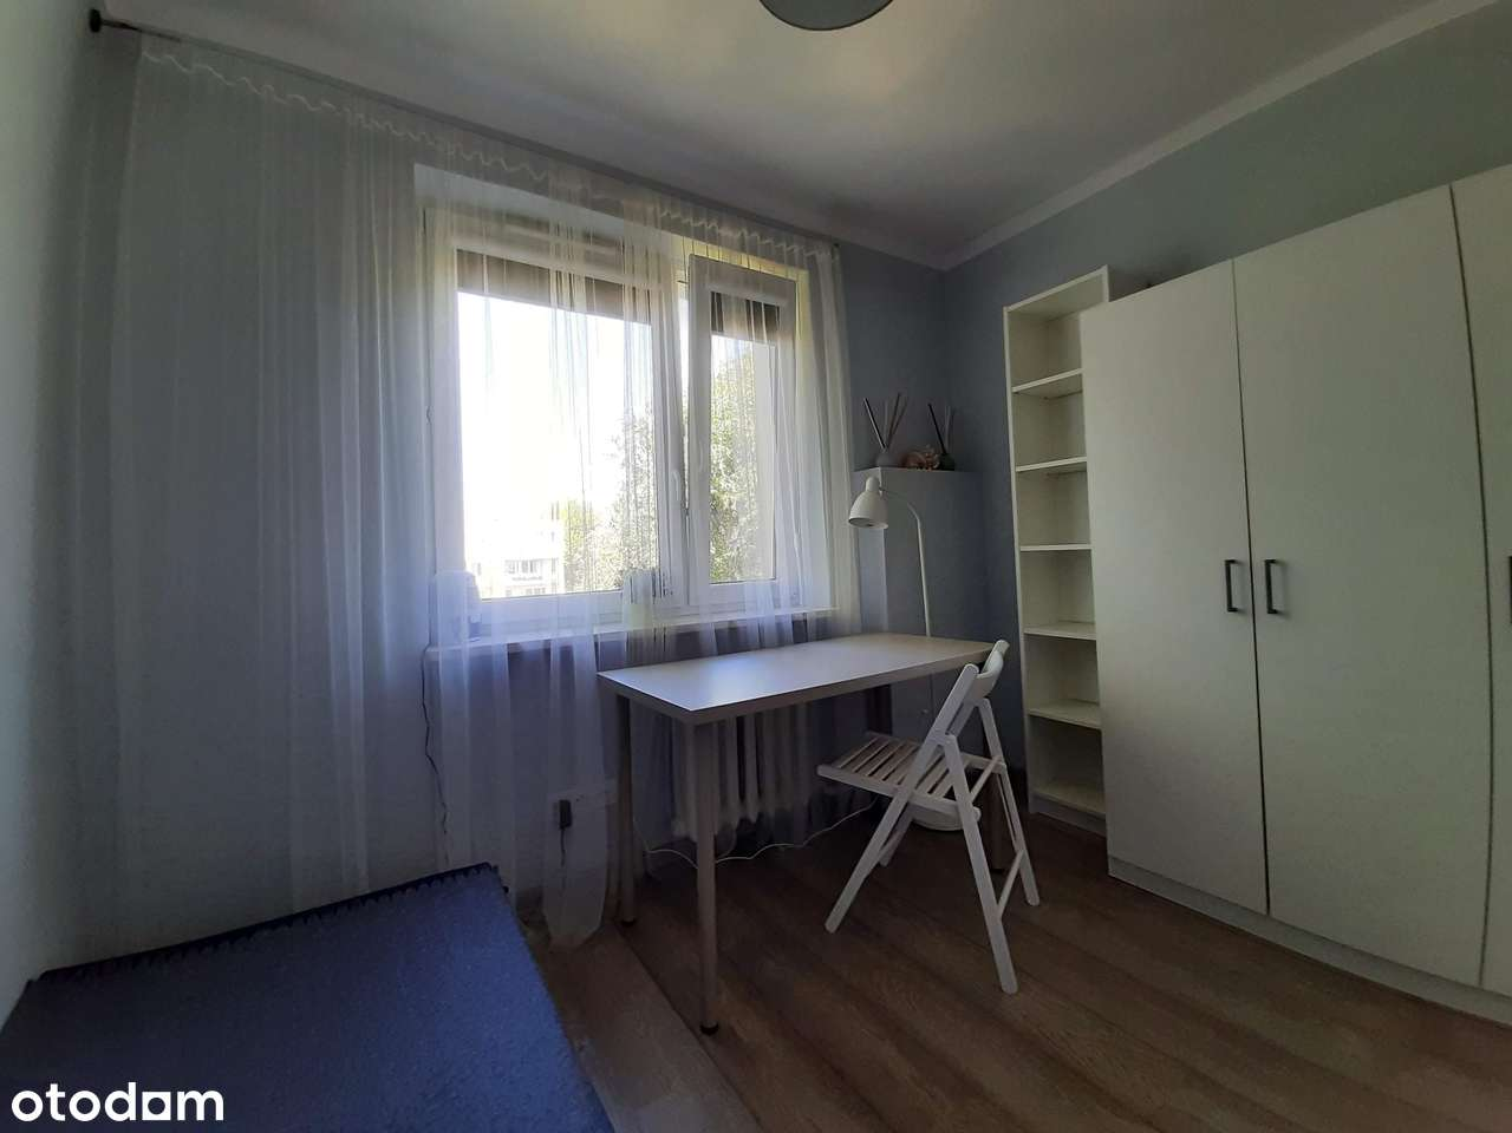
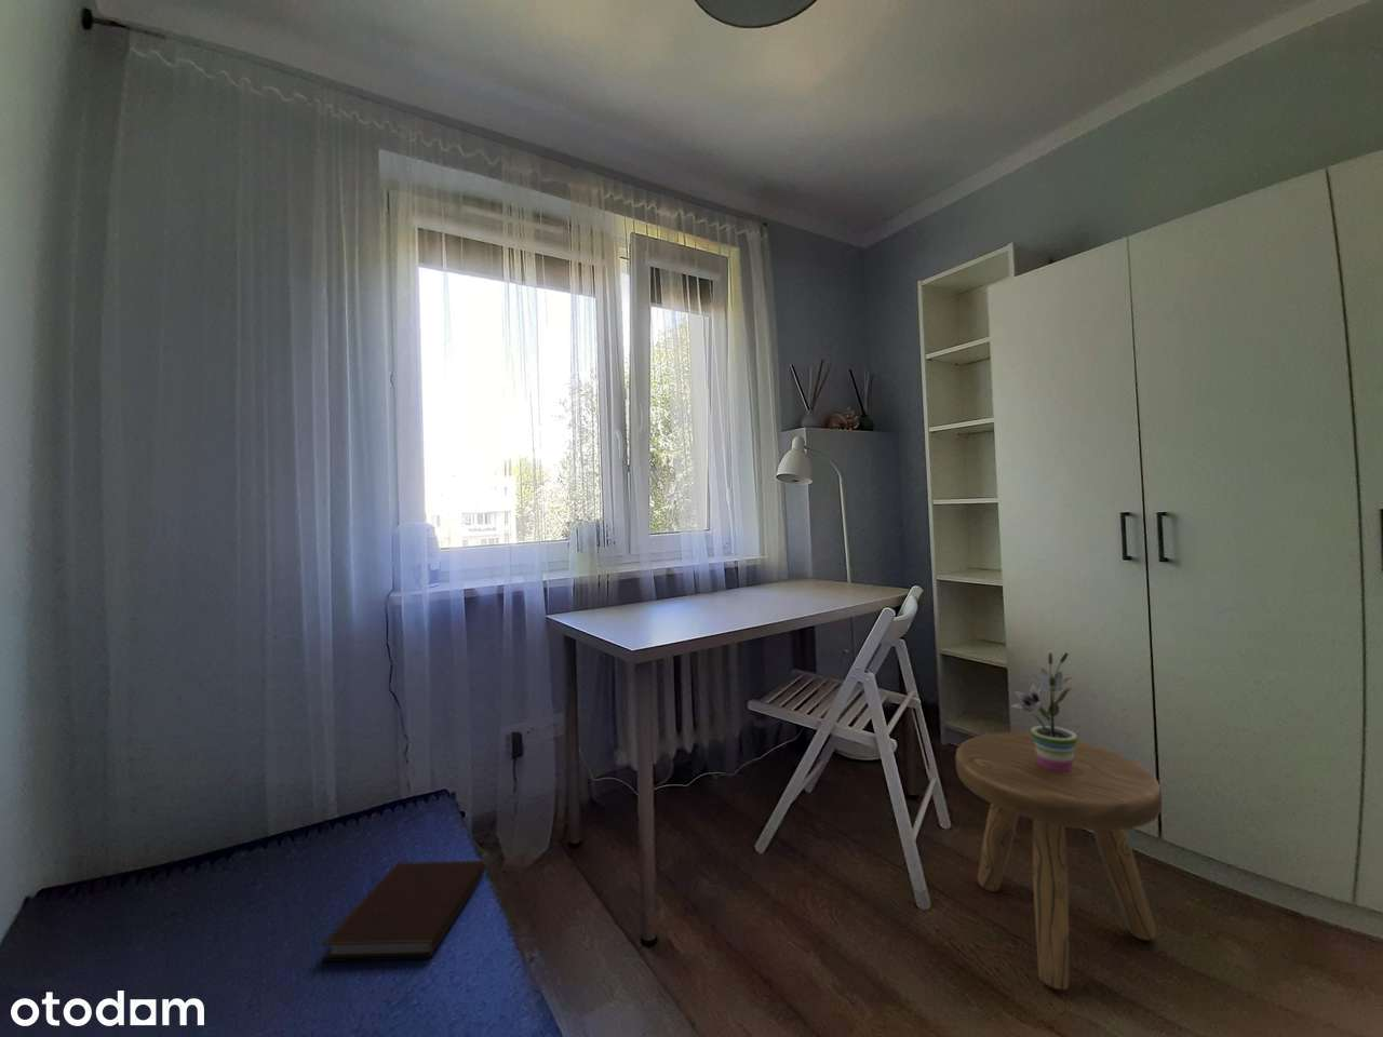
+ stool (1053, 846)
+ notebook (412, 905)
+ potted plant (1040, 704)
